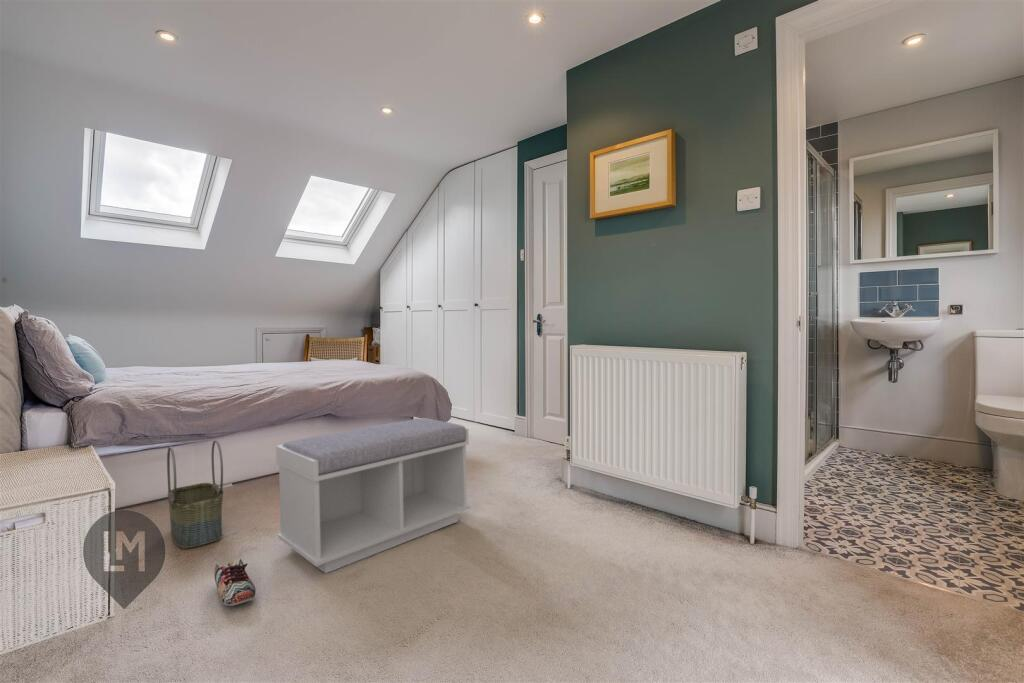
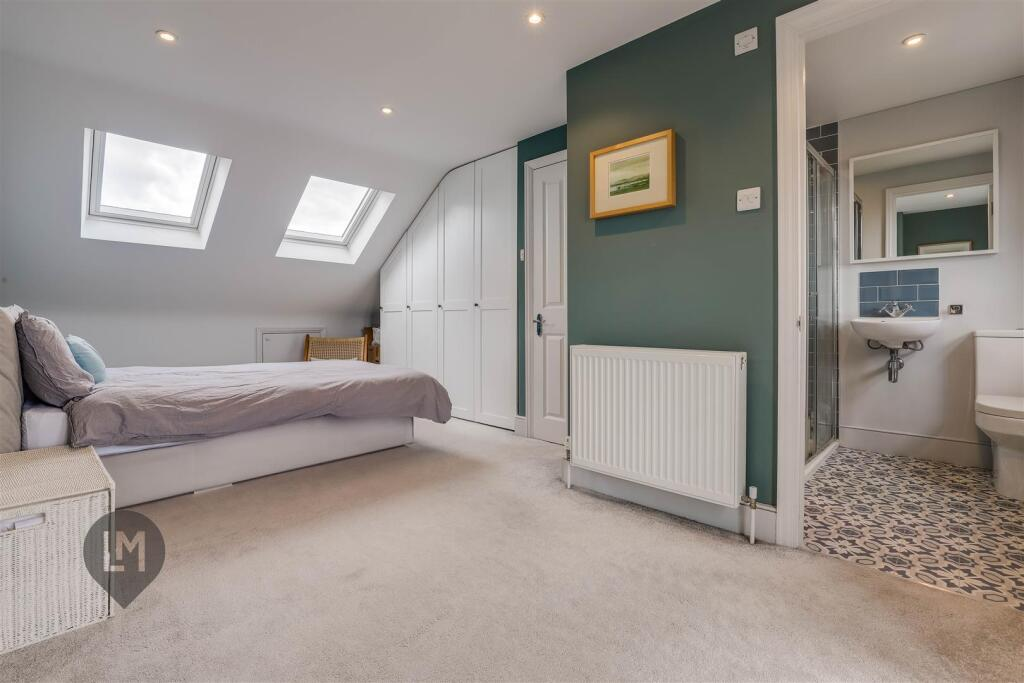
- bench (380, 482)
- shoe (234, 580)
- basket (195, 488)
